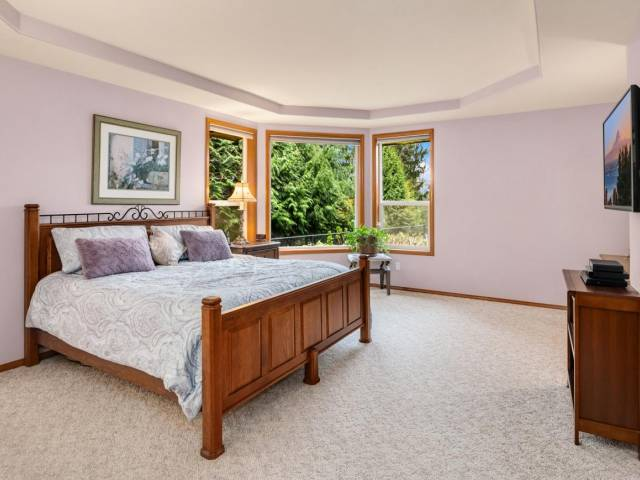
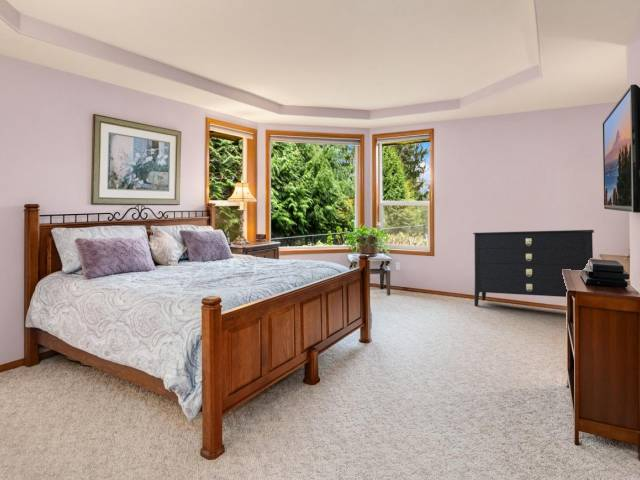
+ dresser (531, 270)
